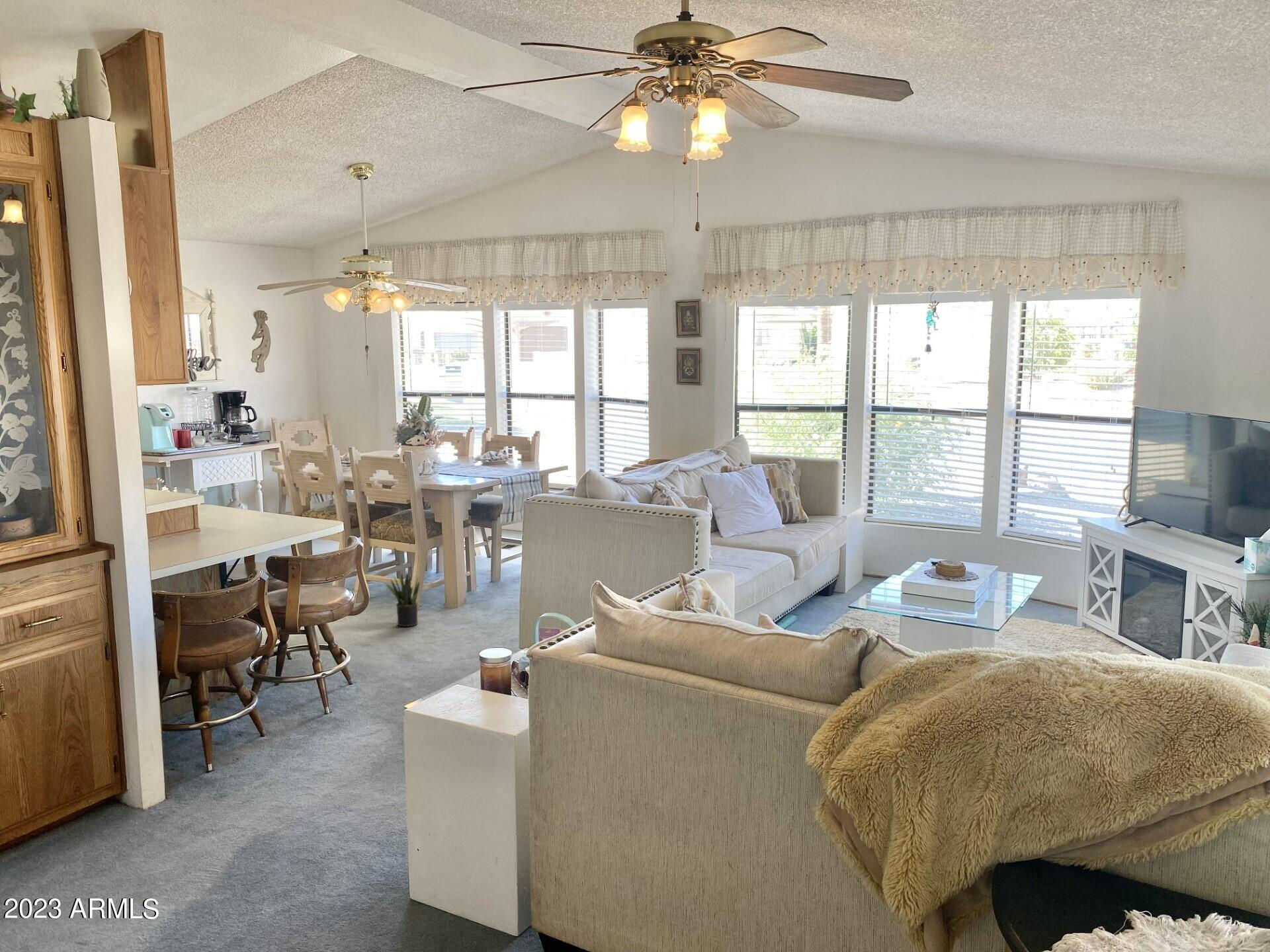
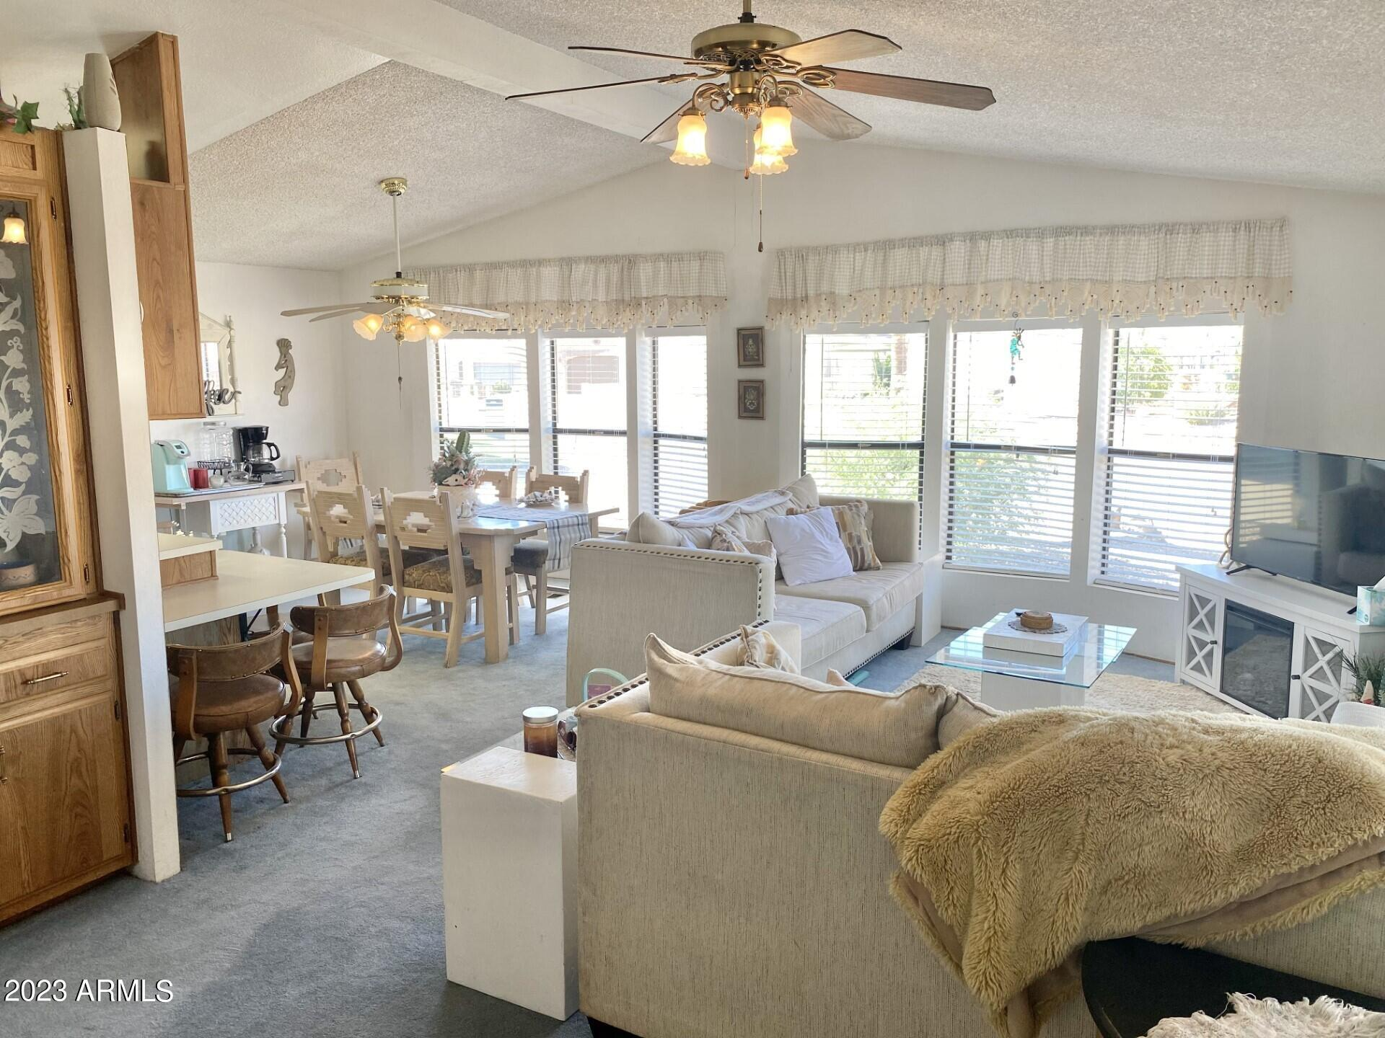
- potted plant (404, 598)
